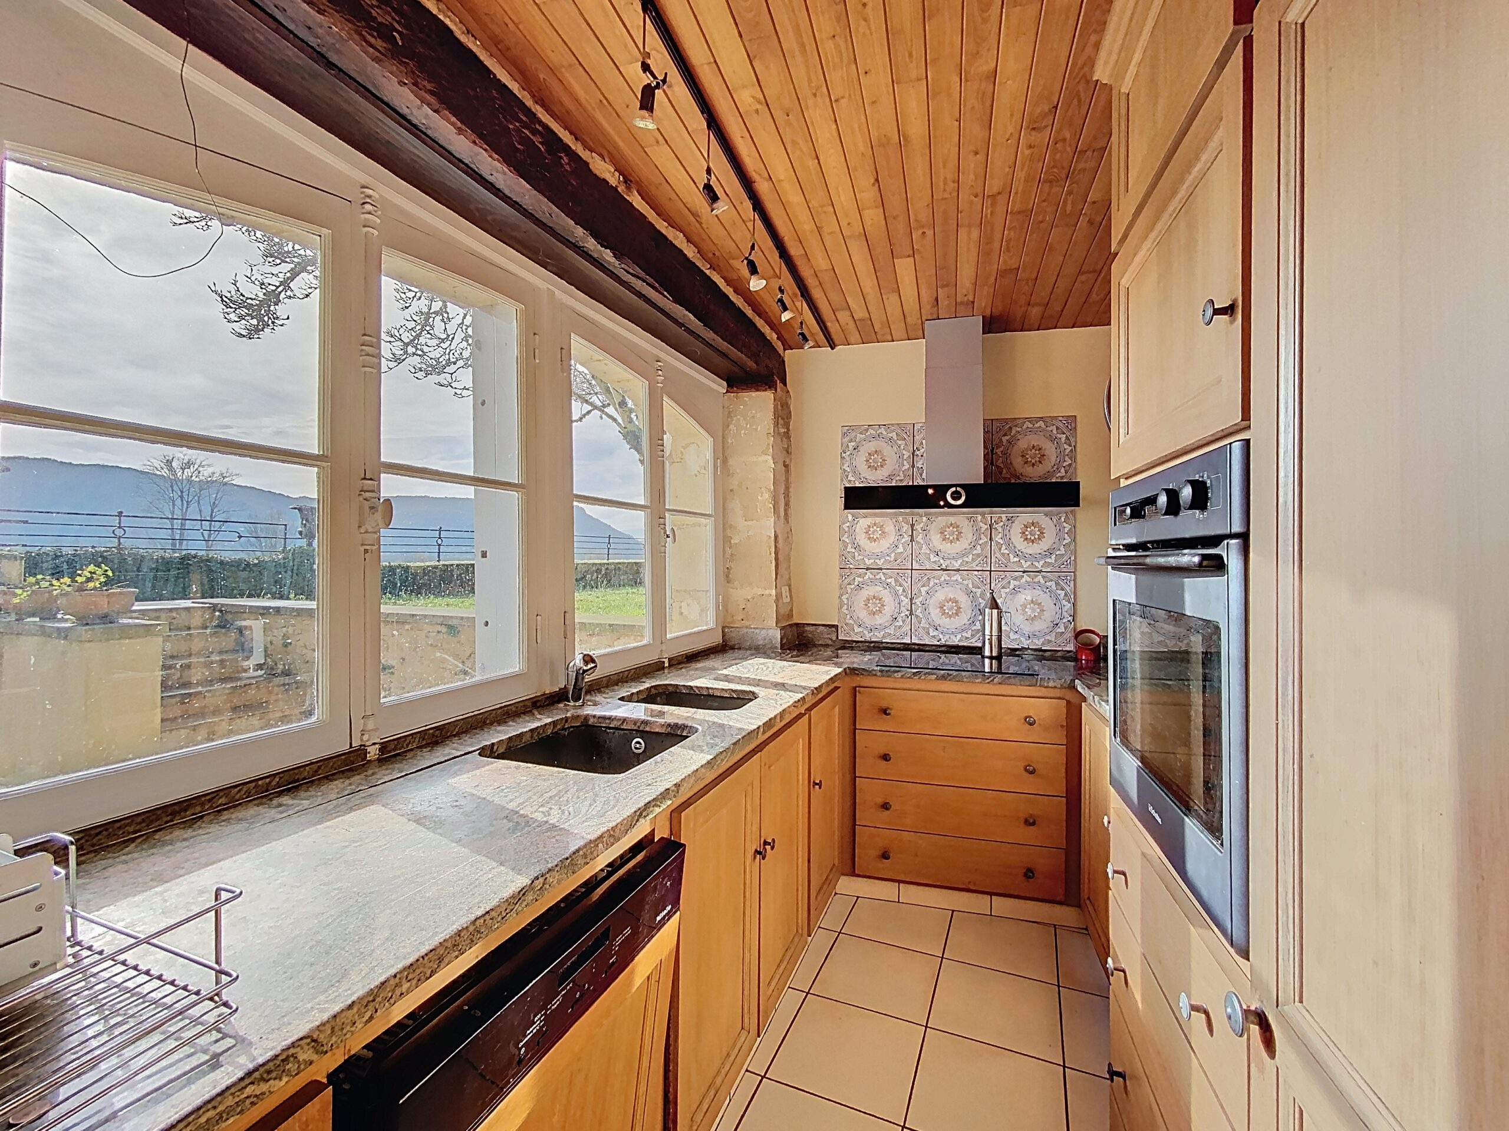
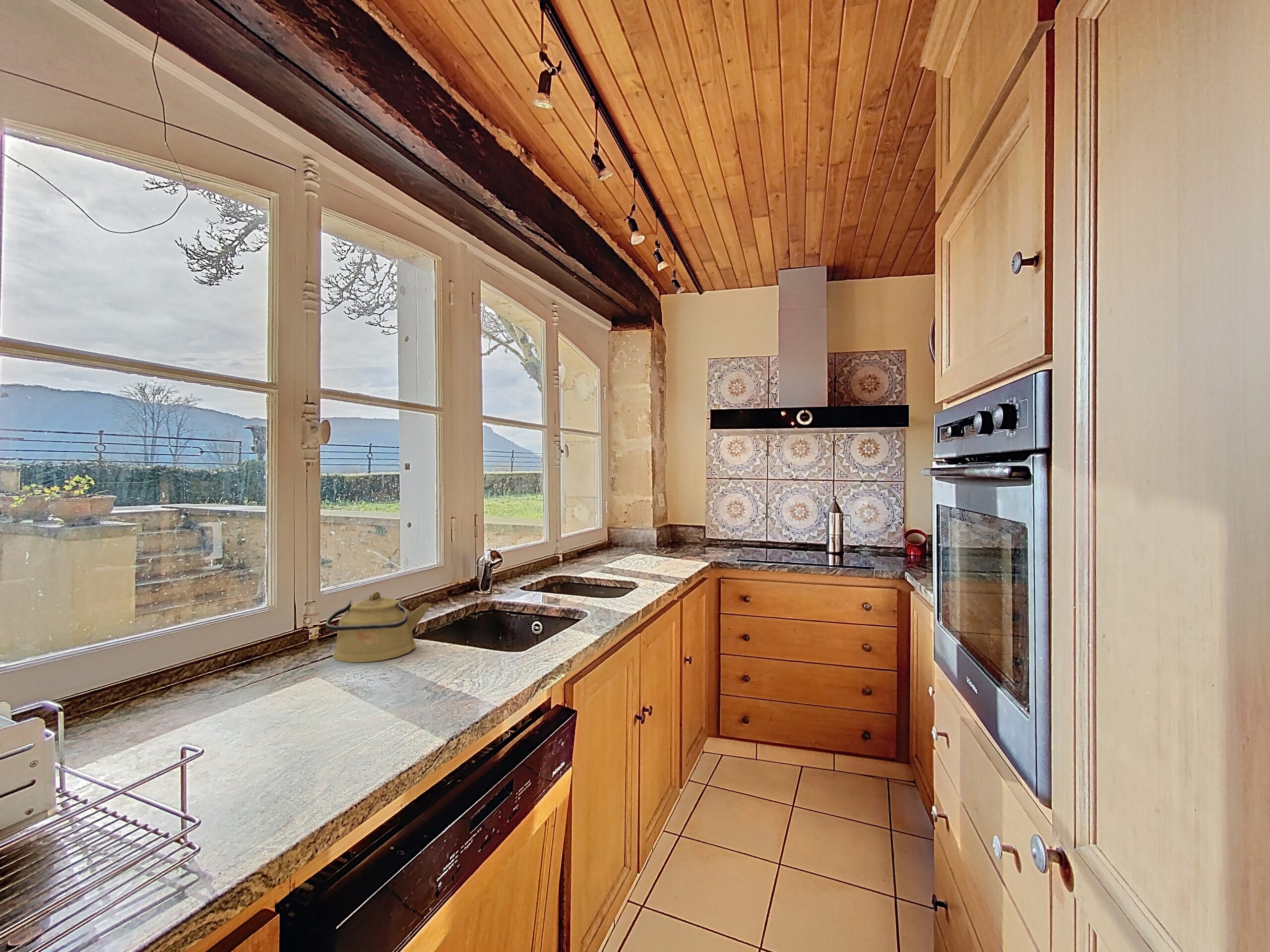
+ kettle (383, 621)
